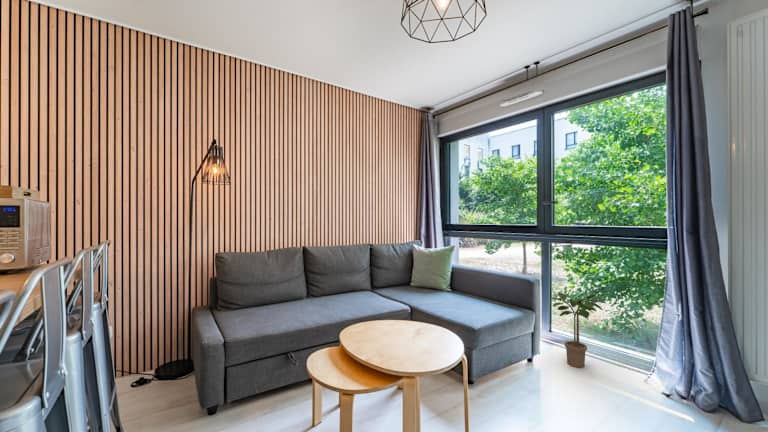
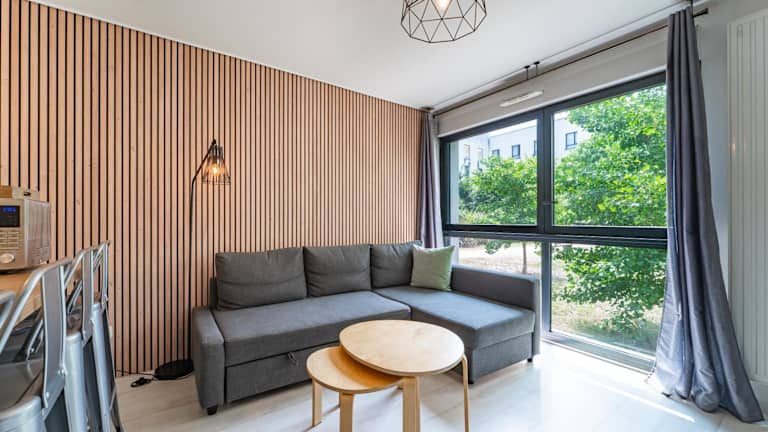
- potted plant (578, 326)
